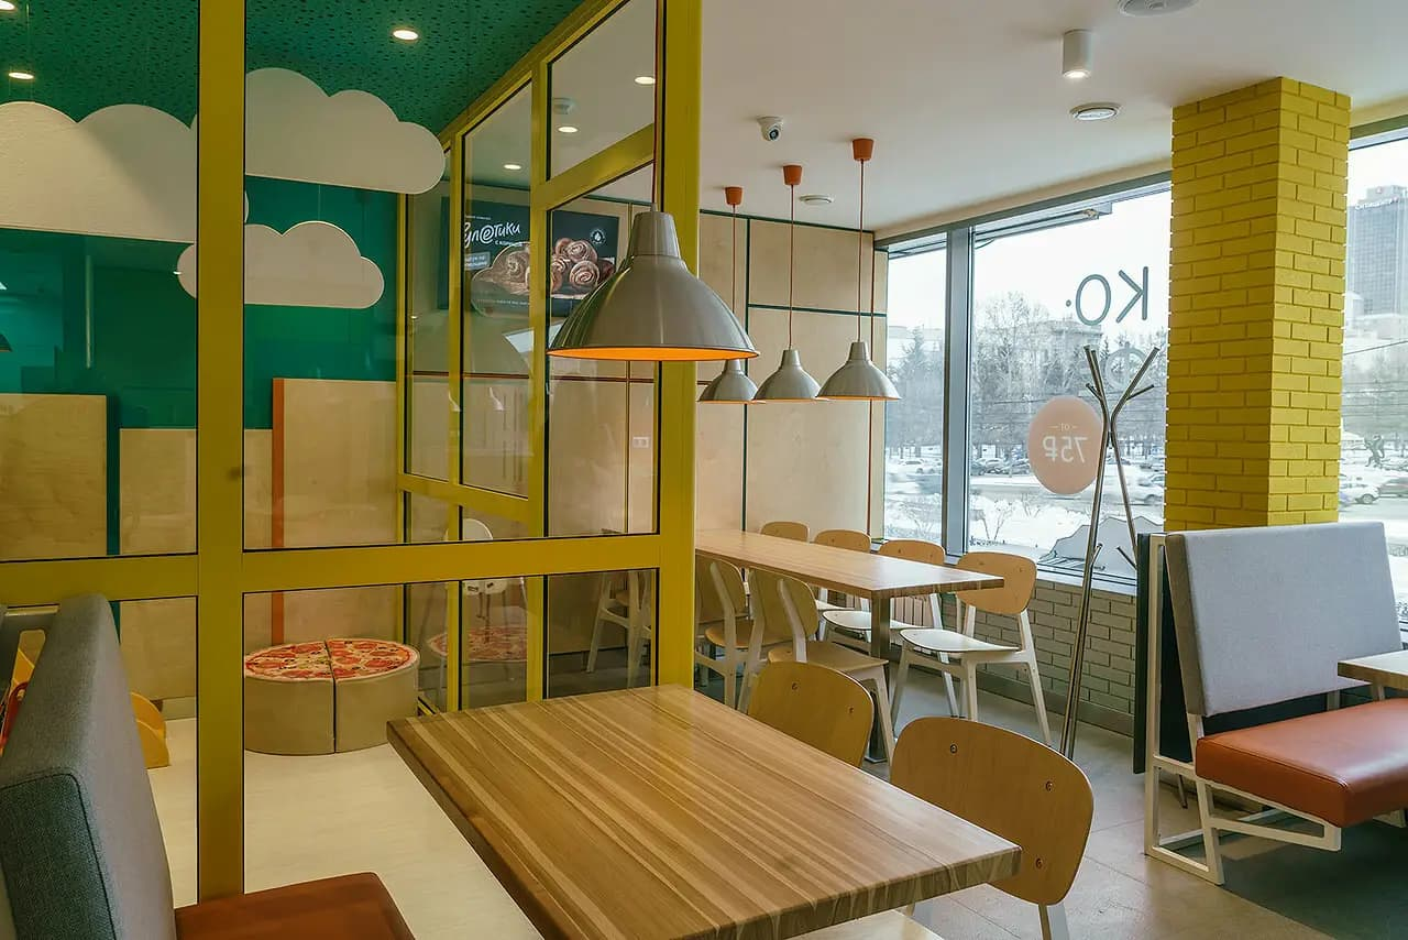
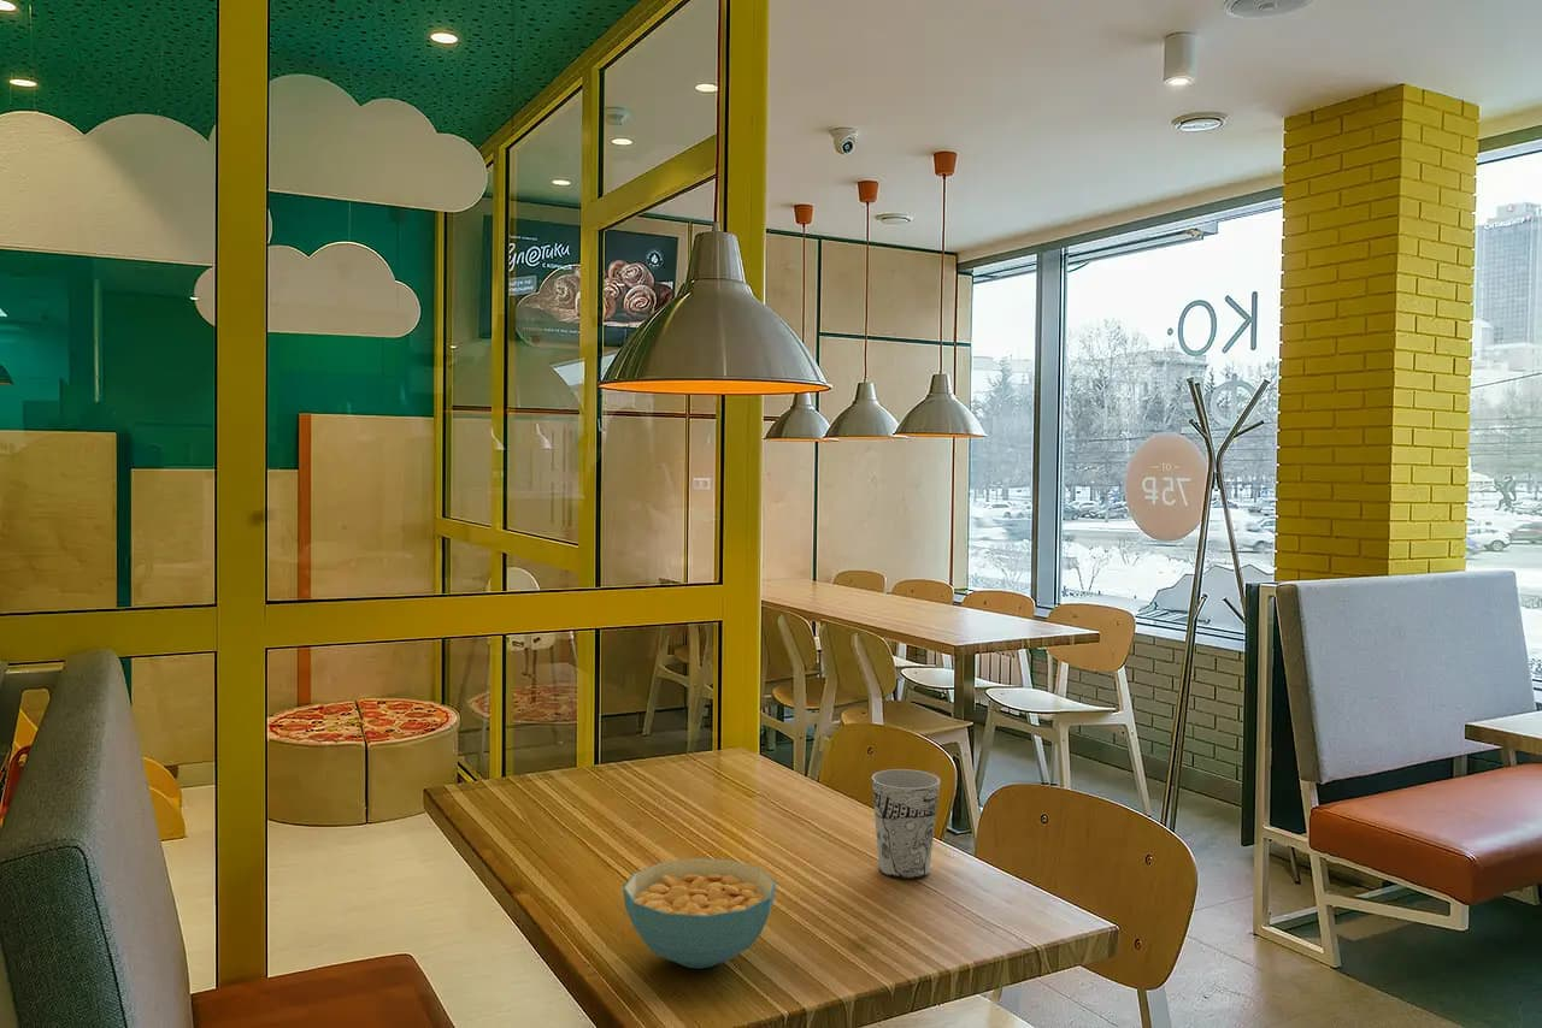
+ cereal bowl (699, 921)
+ cup (905, 823)
